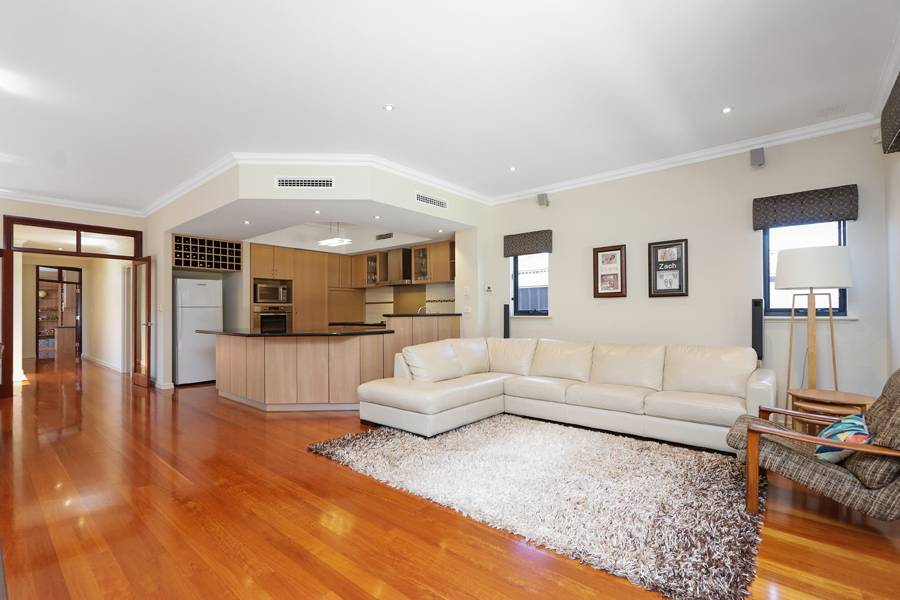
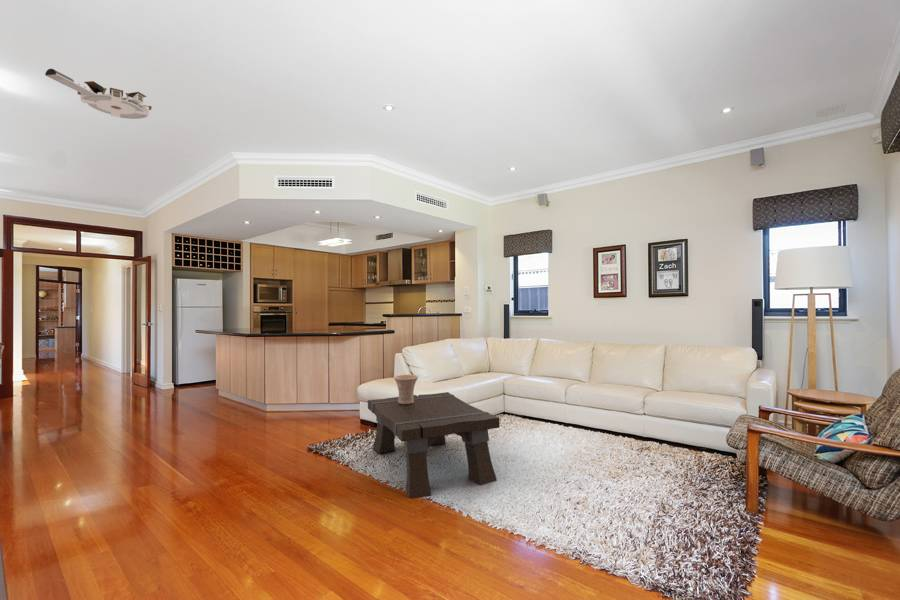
+ vase (406, 389)
+ architectural model (103, 95)
+ coffee table (428, 435)
